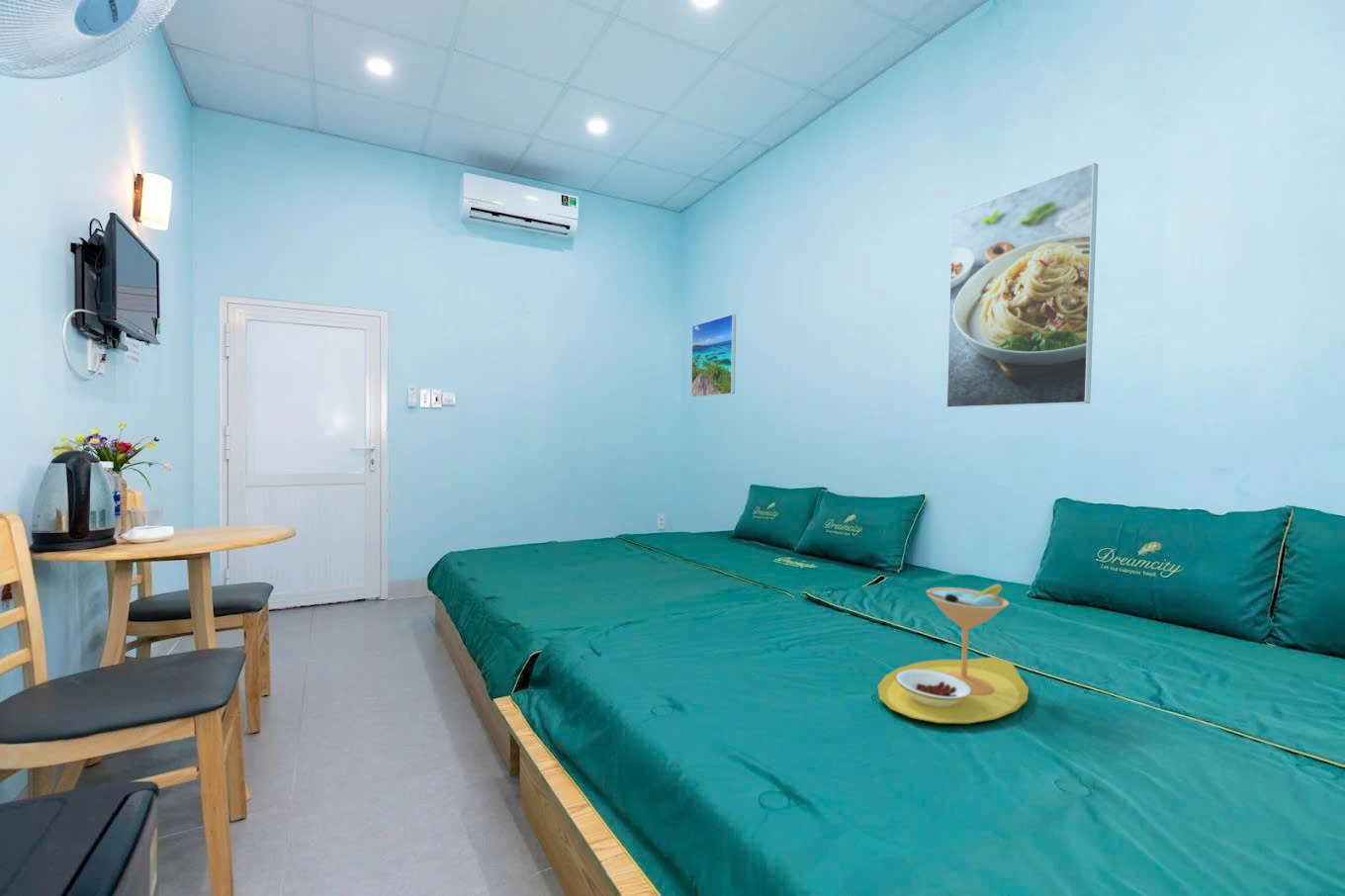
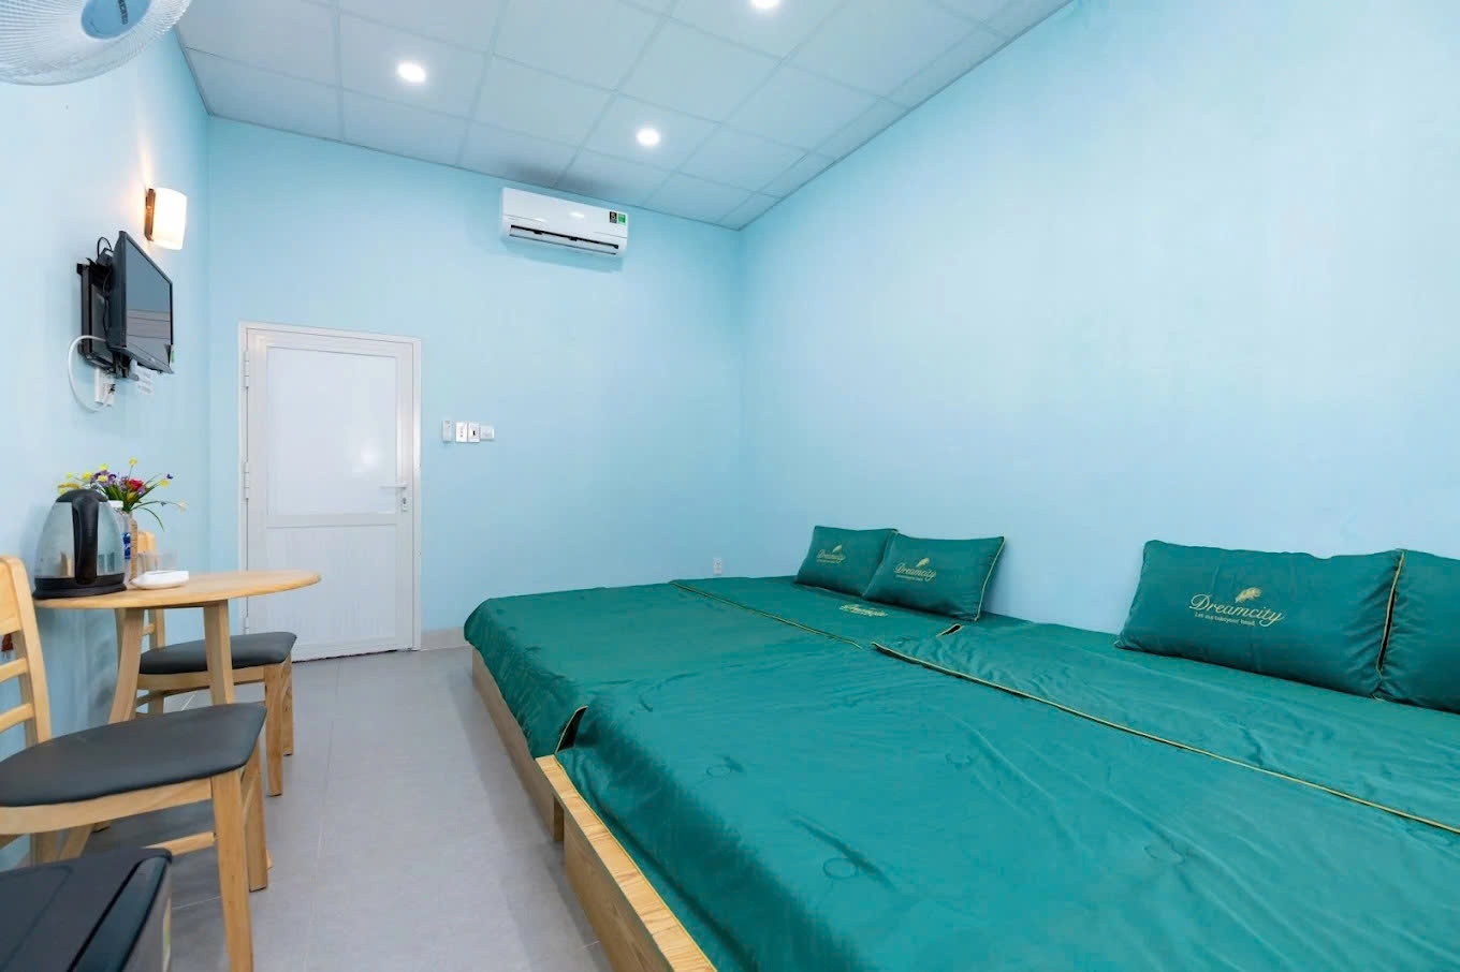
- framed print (1014, 299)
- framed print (712, 358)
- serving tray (962, 640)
